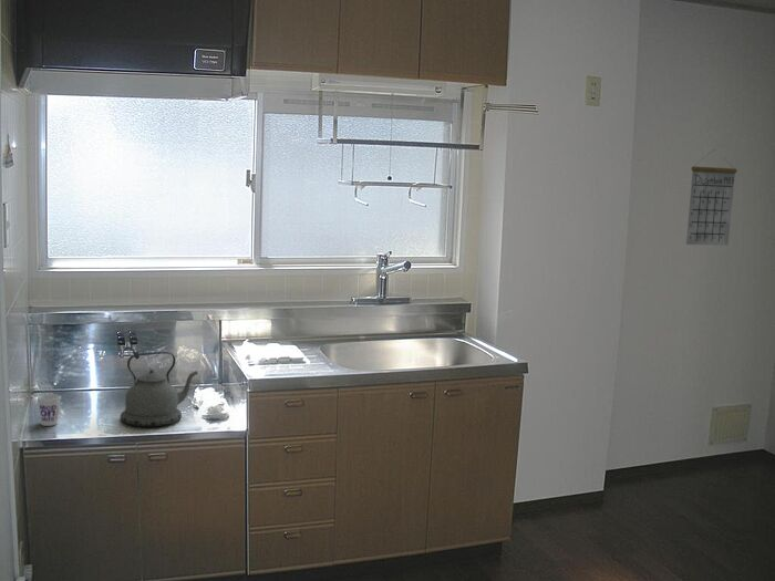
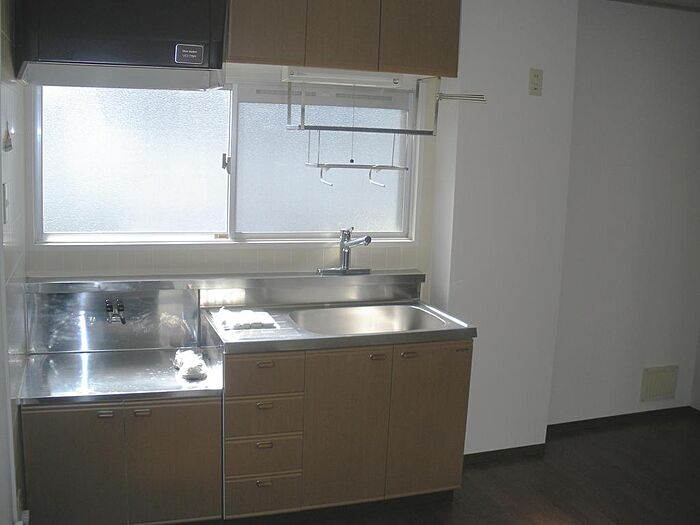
- calendar (711, 197)
- kettle (154, 385)
- cup (49, 409)
